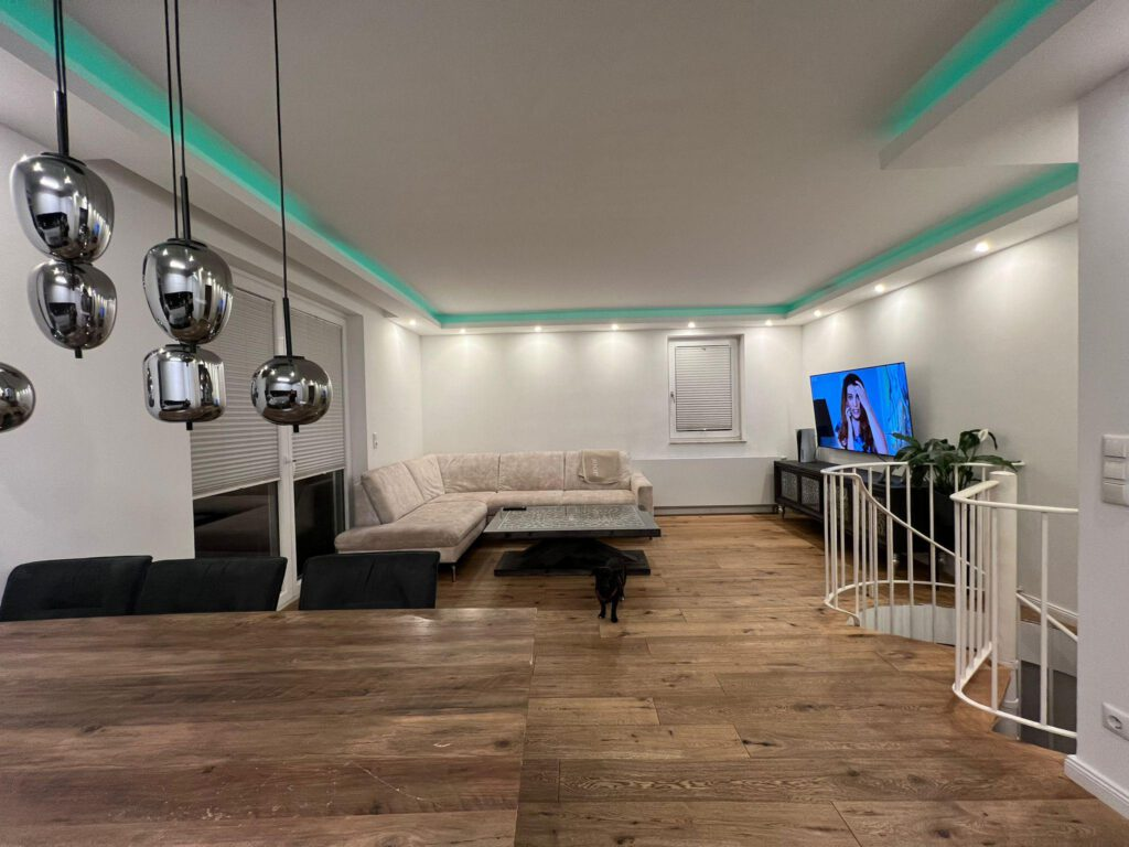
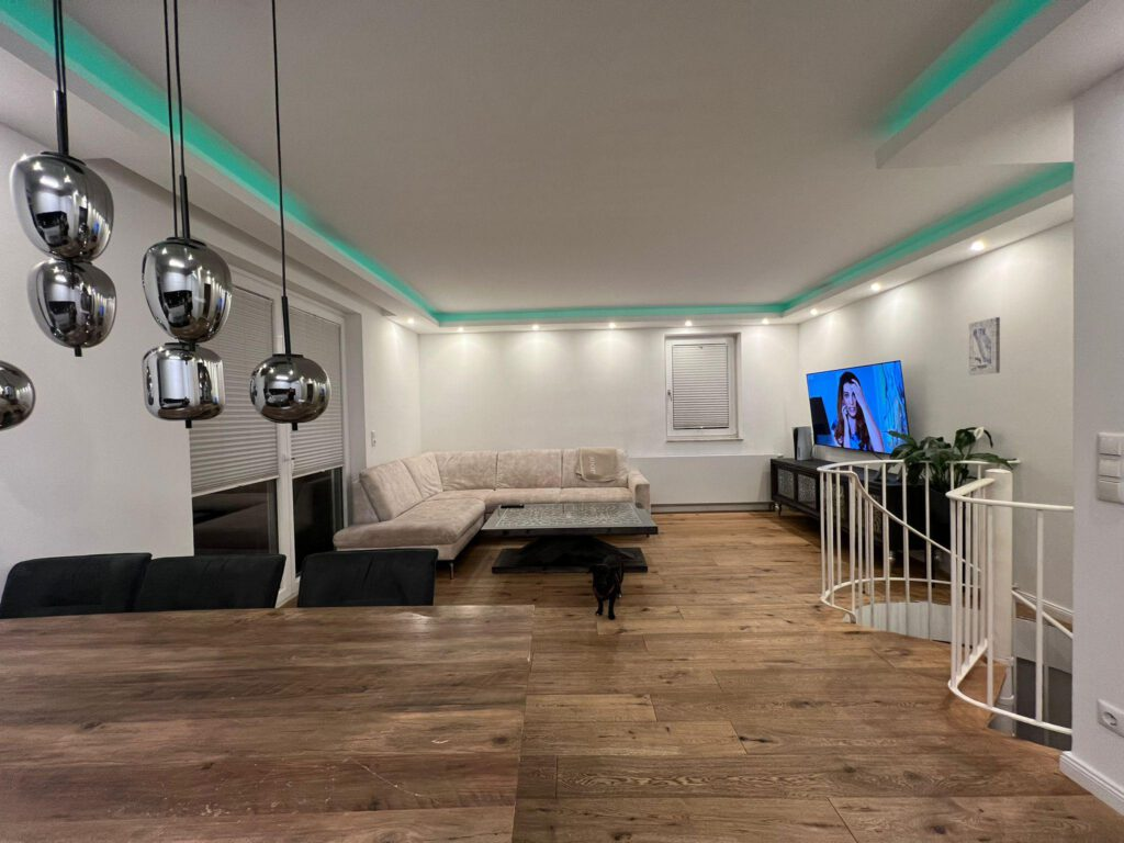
+ wall art (984, 347)
